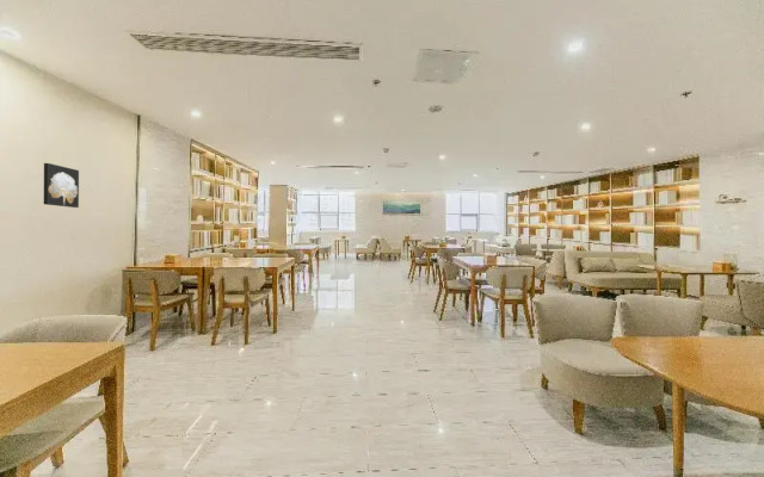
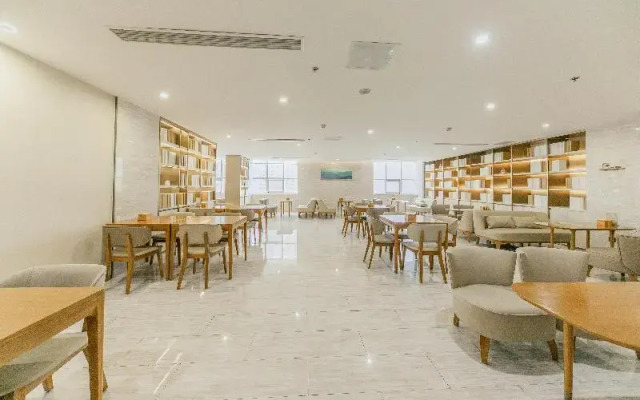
- wall art (61, 186)
